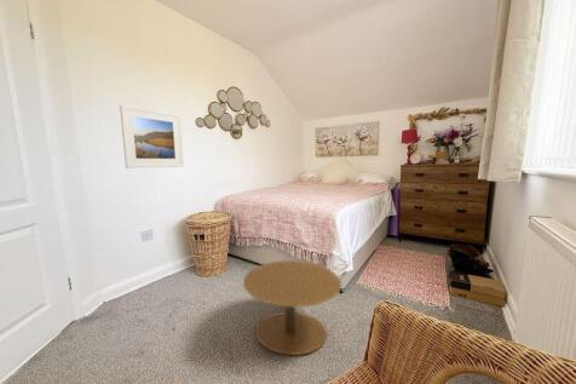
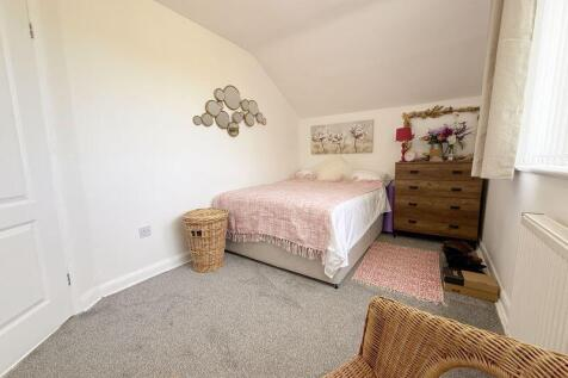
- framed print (155, 139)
- side table (292, 304)
